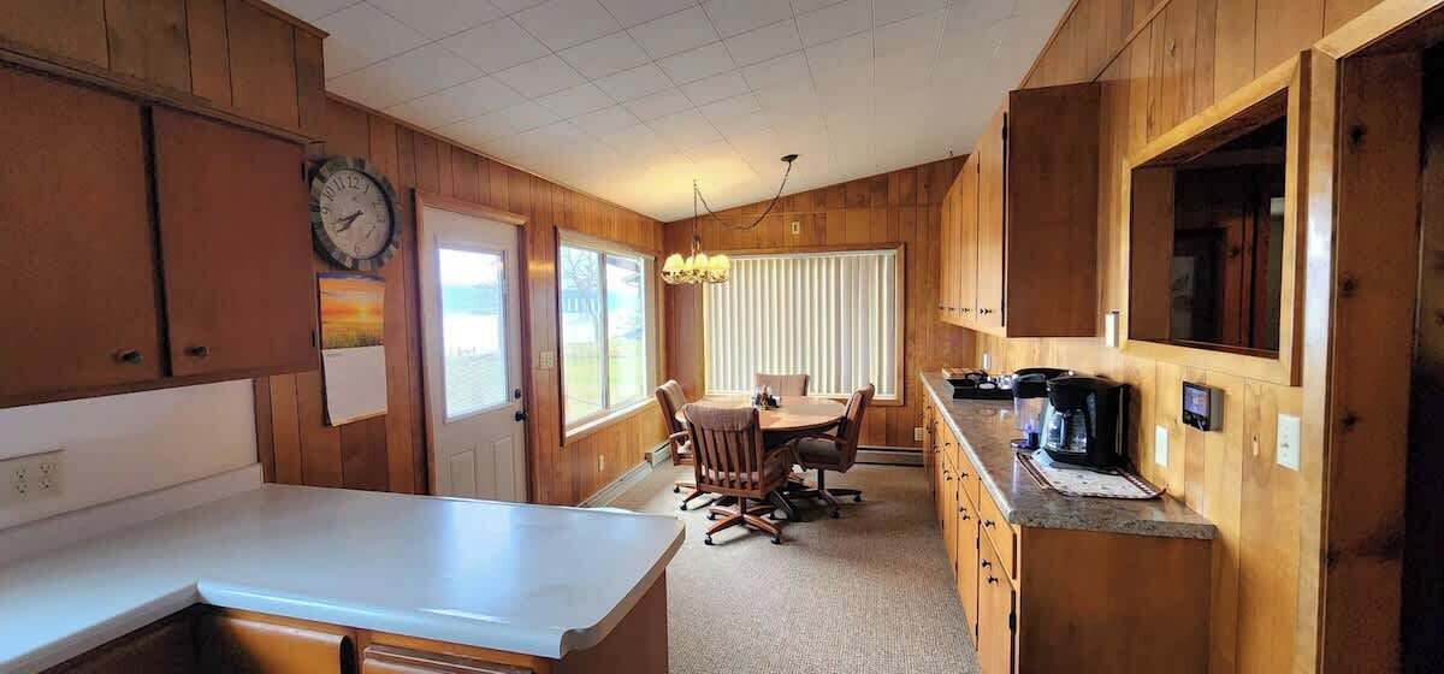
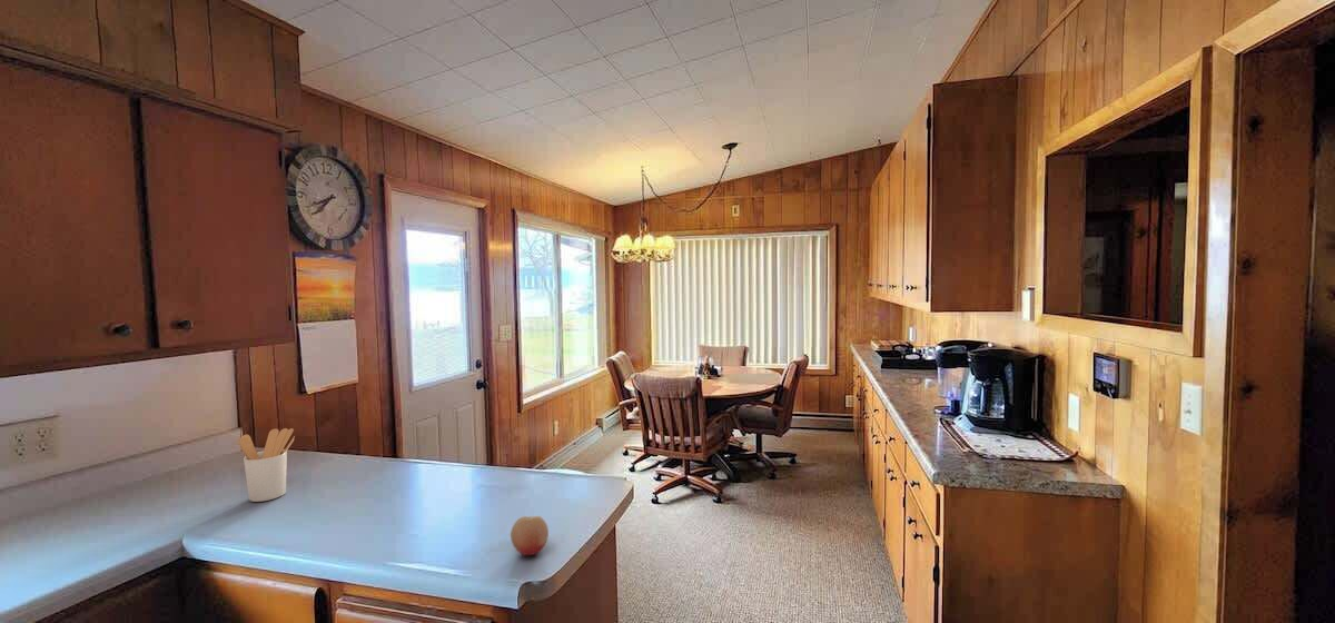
+ fruit (528, 534)
+ utensil holder (271, 462)
